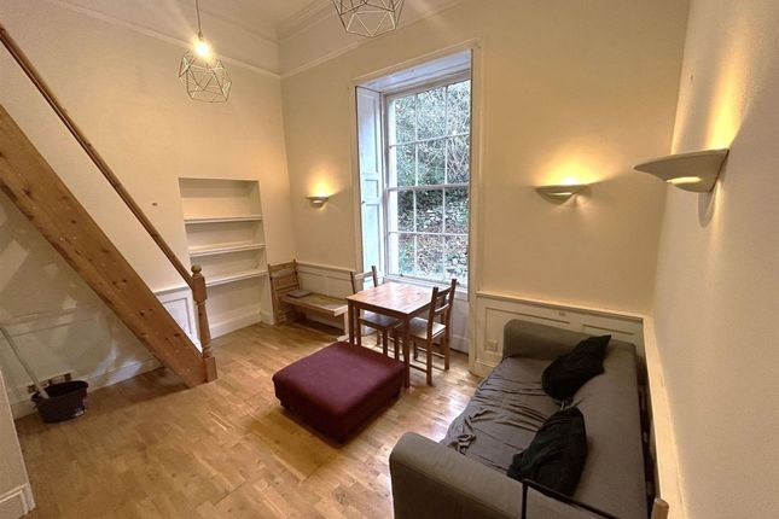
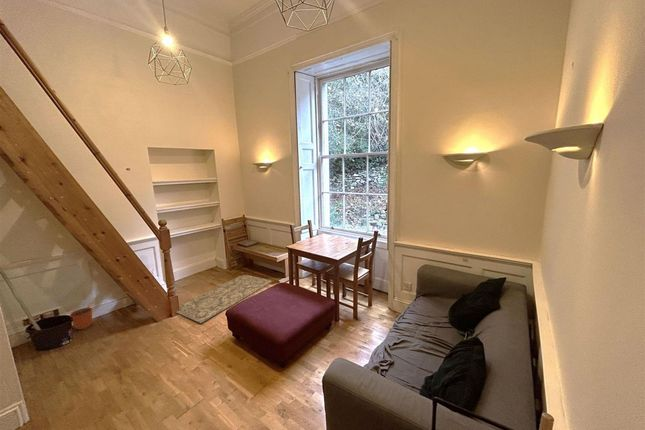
+ plant pot (81, 315)
+ rug (226, 293)
